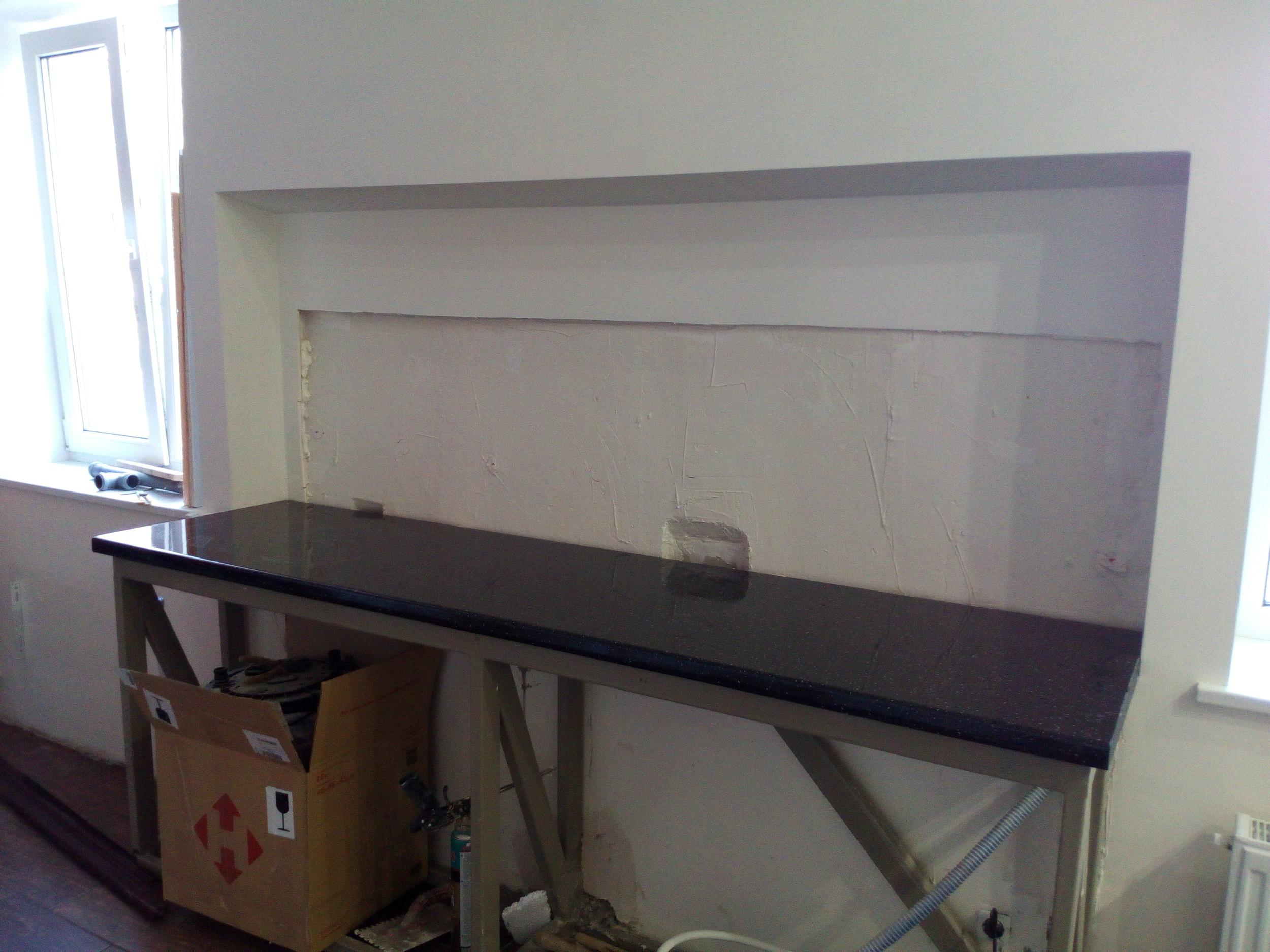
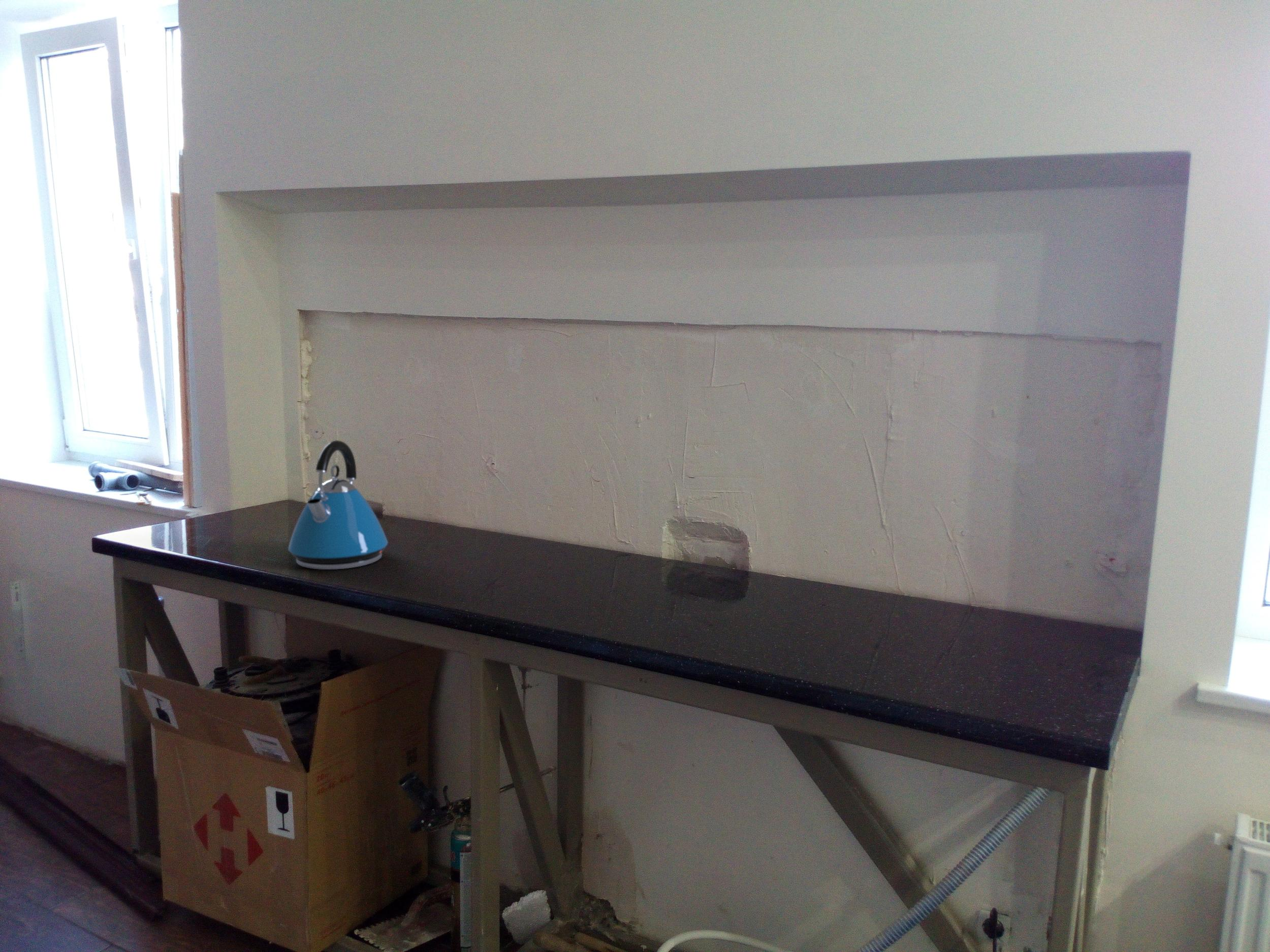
+ kettle (338, 500)
